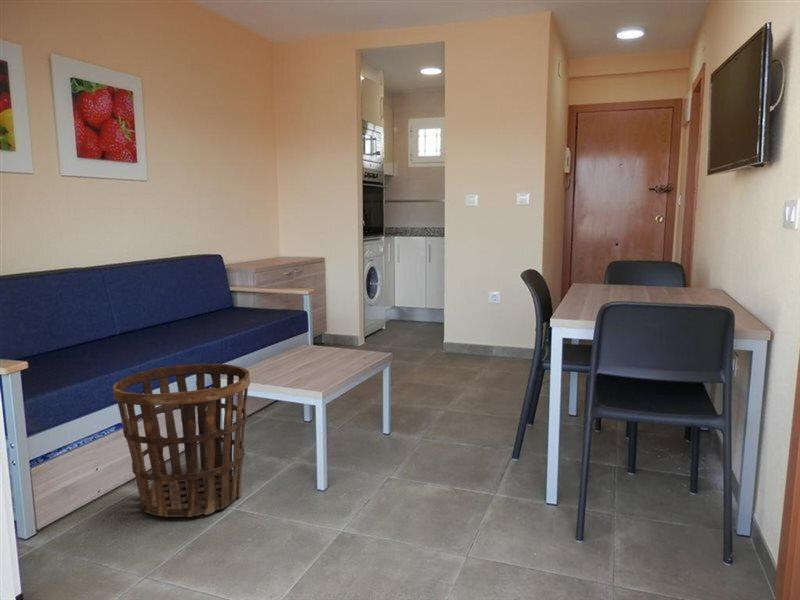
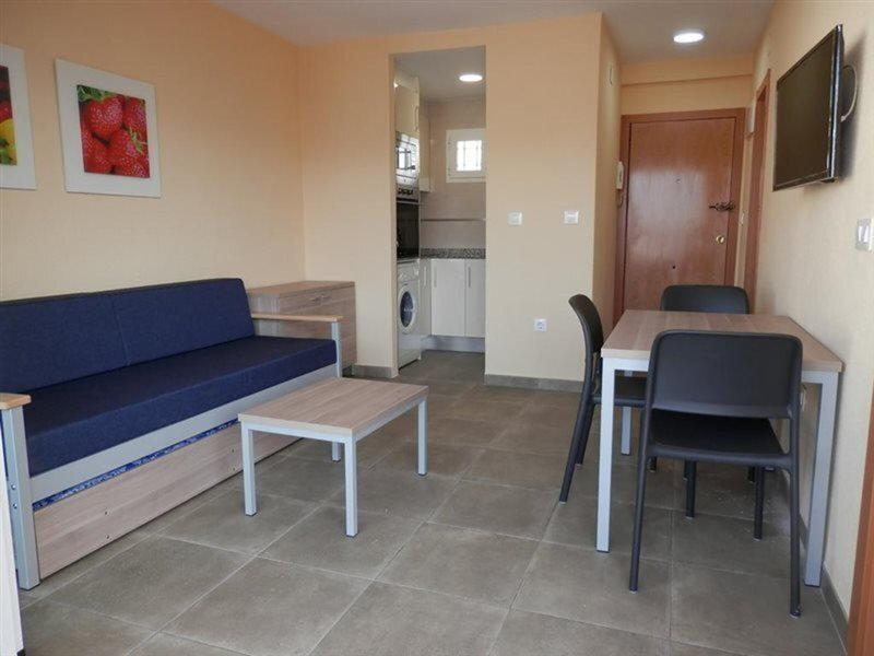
- basket (187, 436)
